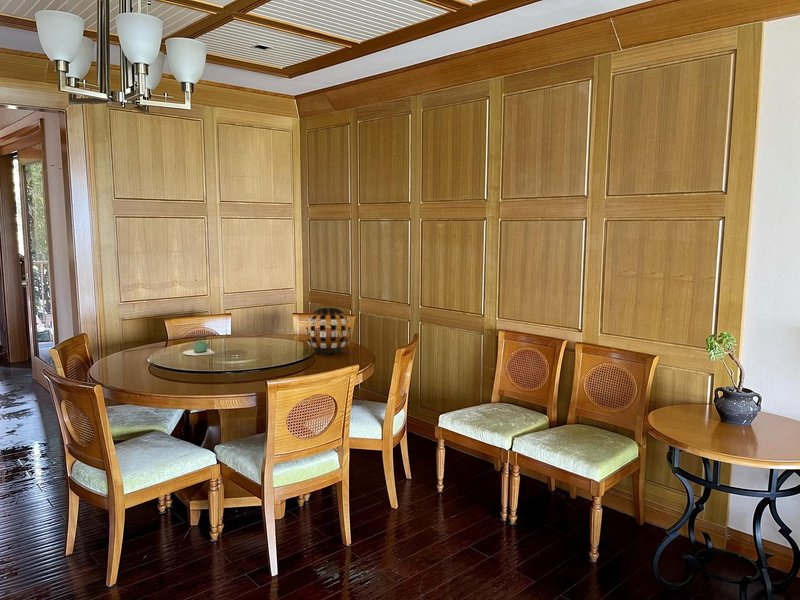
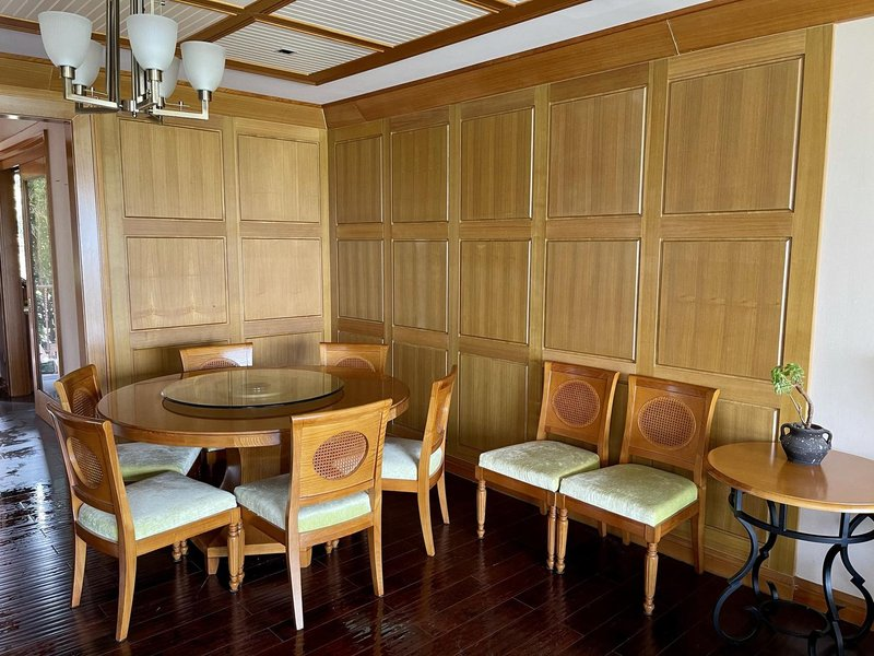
- teapot (200, 343)
- decorative ball (325, 331)
